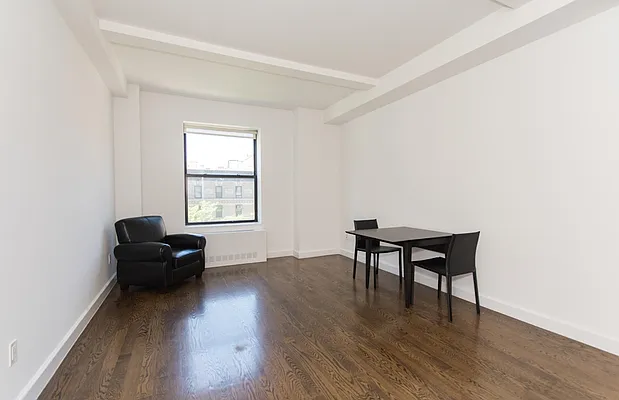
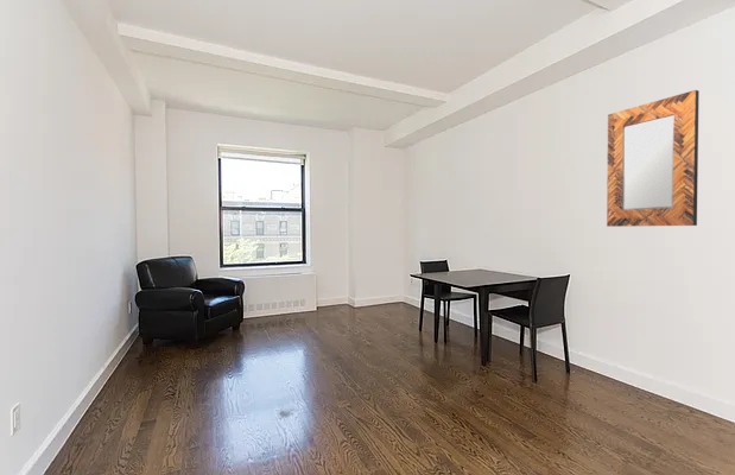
+ home mirror (647, 165)
